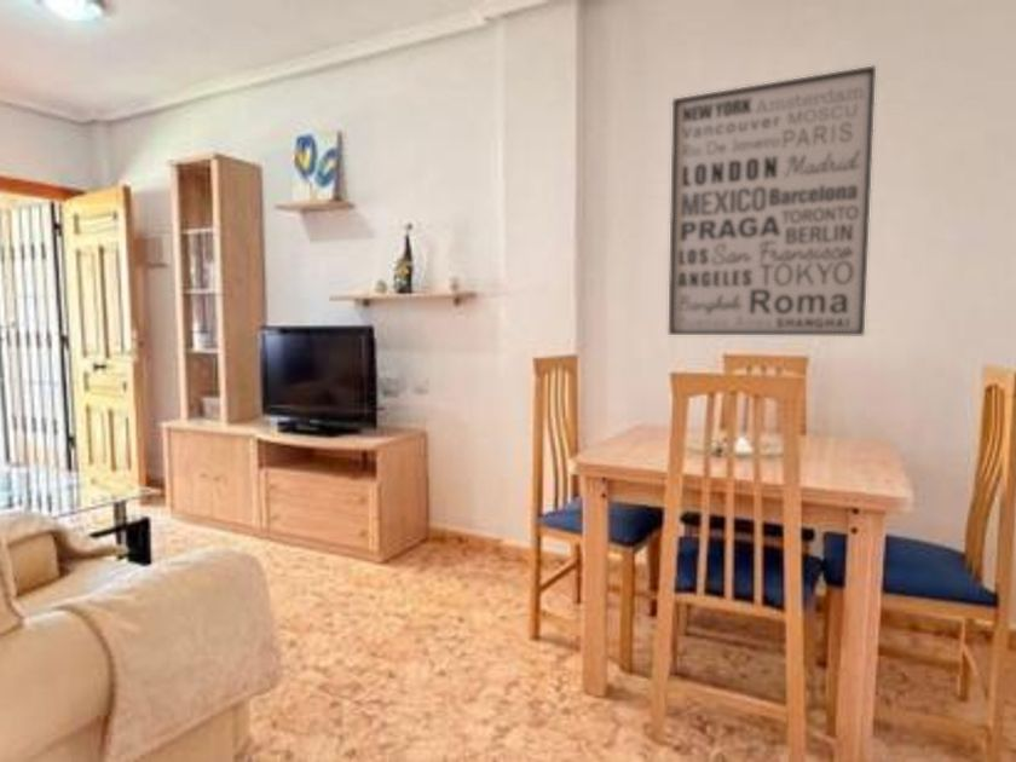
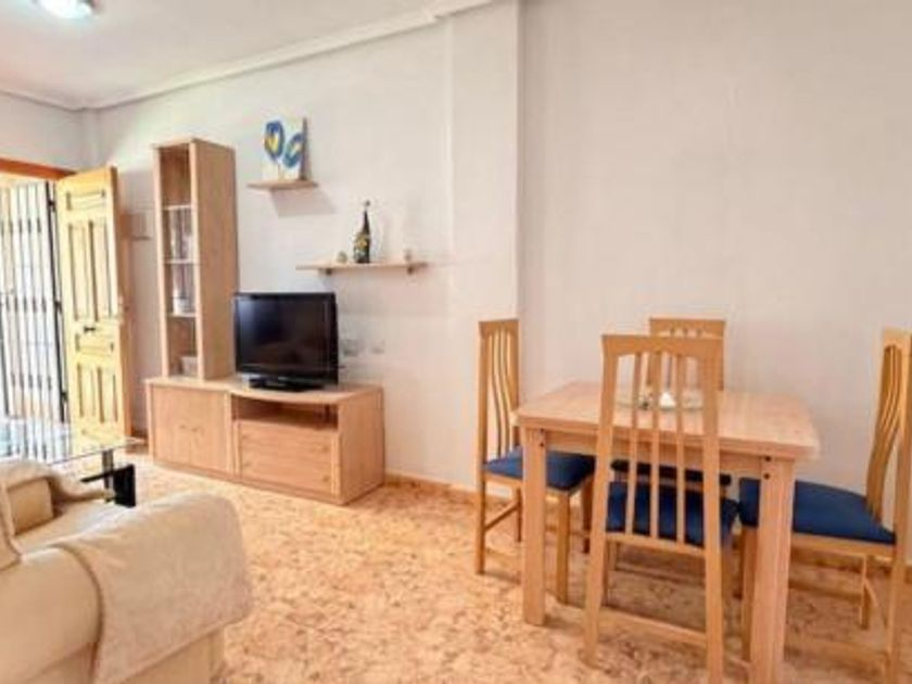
- wall art (763, 212)
